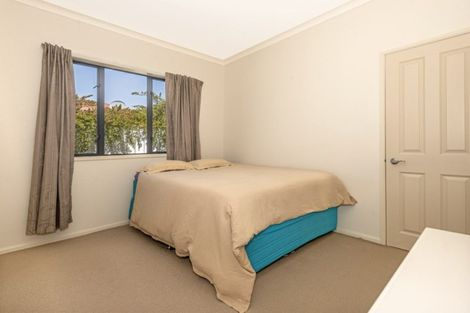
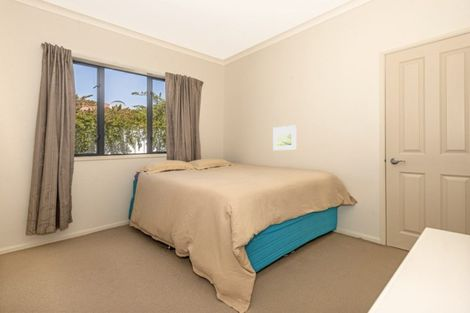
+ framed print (284, 138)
